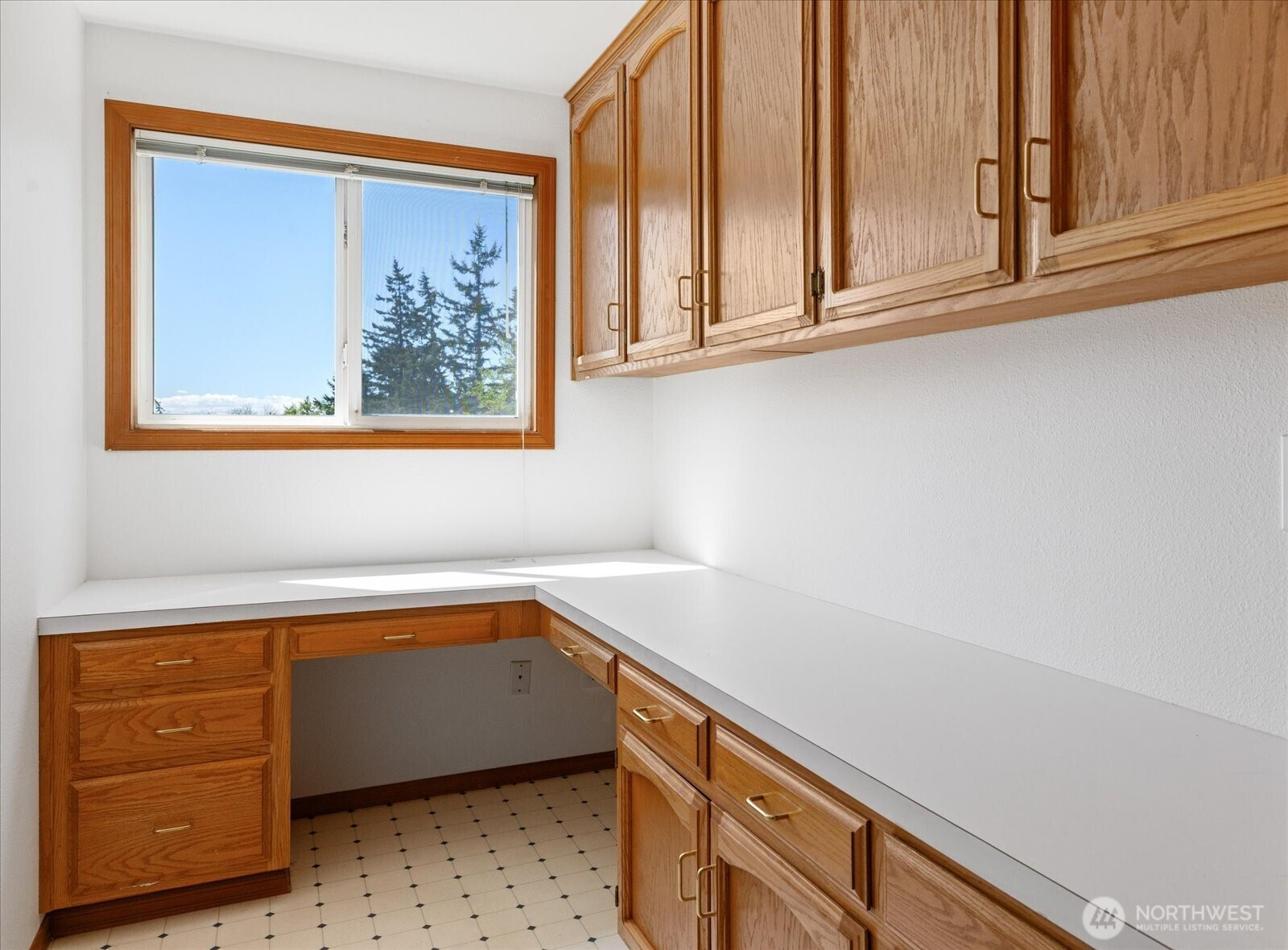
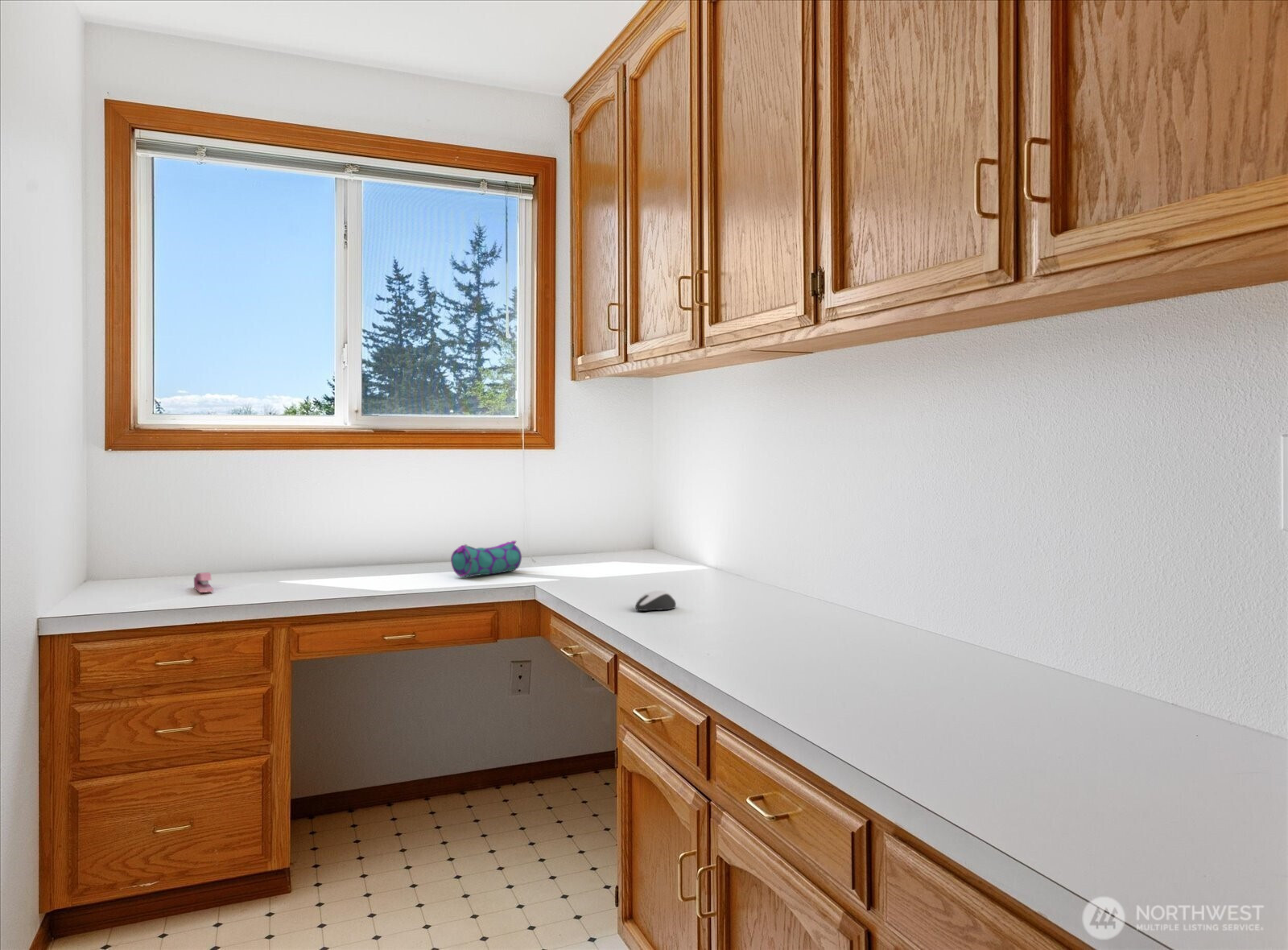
+ pencil case (487, 558)
+ computer mouse (655, 600)
+ stapler (203, 580)
